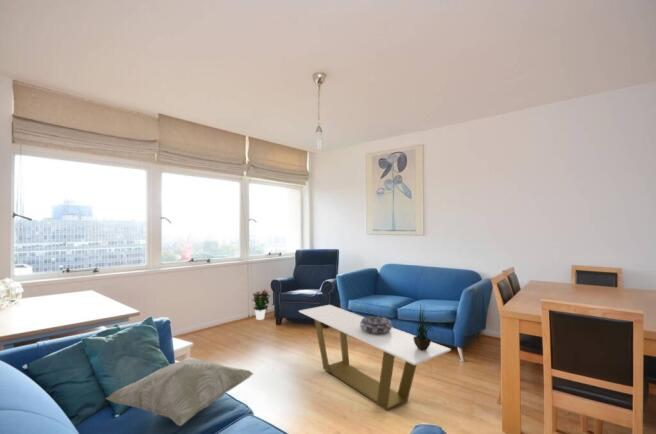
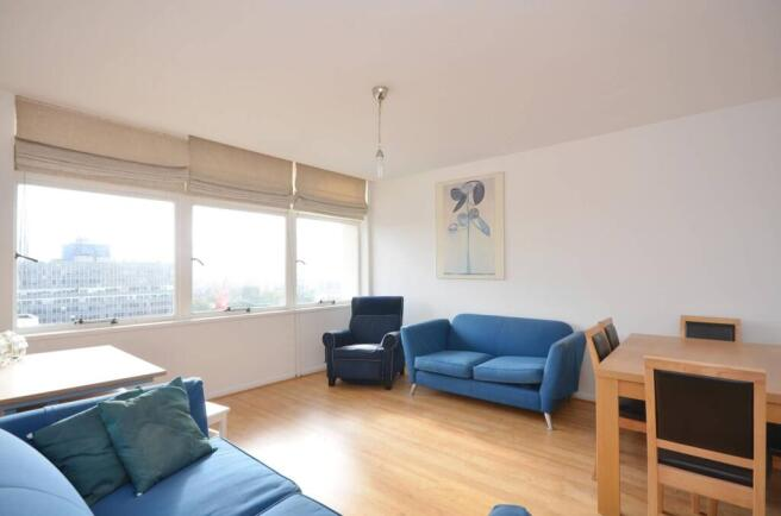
- potted plant (423, 323)
- coffee table (348, 355)
- decorative bowl (375, 324)
- decorative pillow (185, 385)
- potted flower (260, 304)
